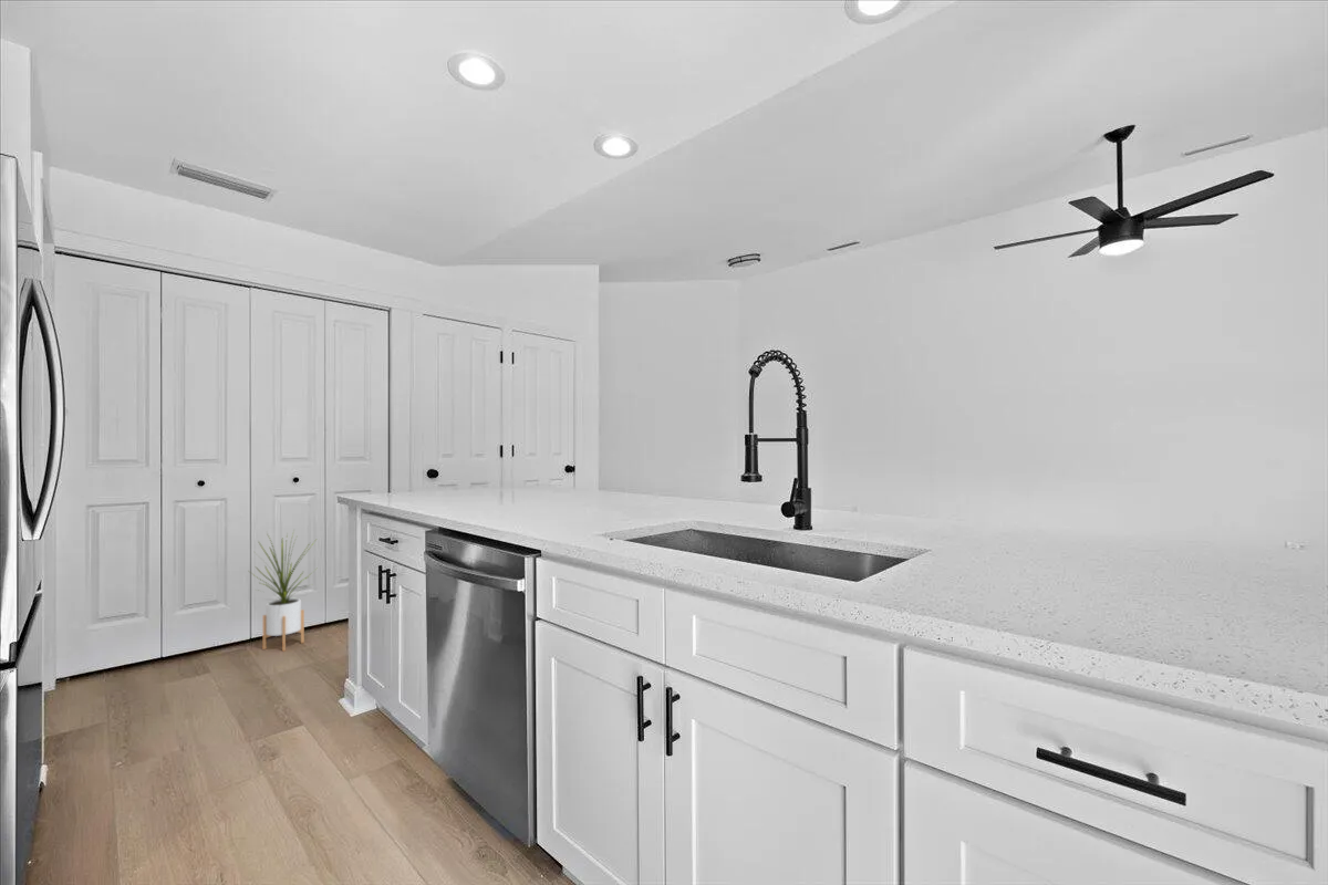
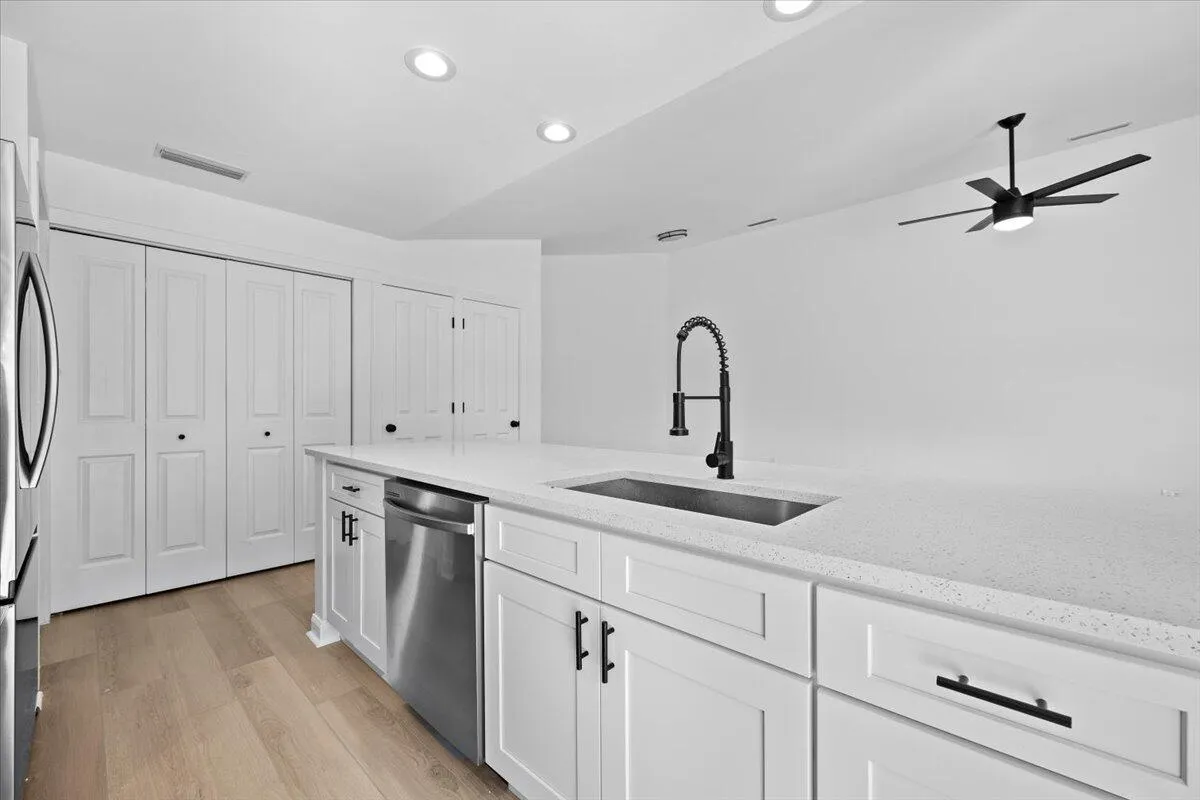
- house plant (284, 587)
